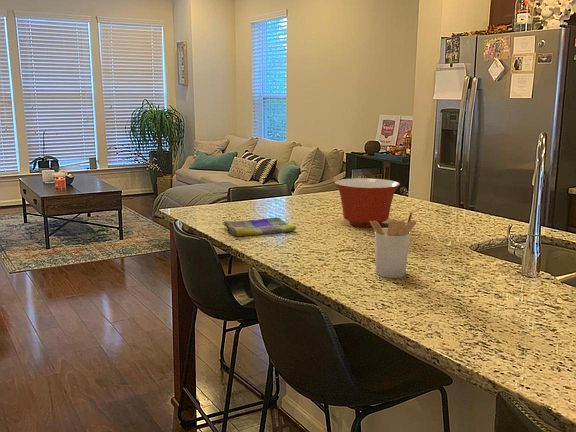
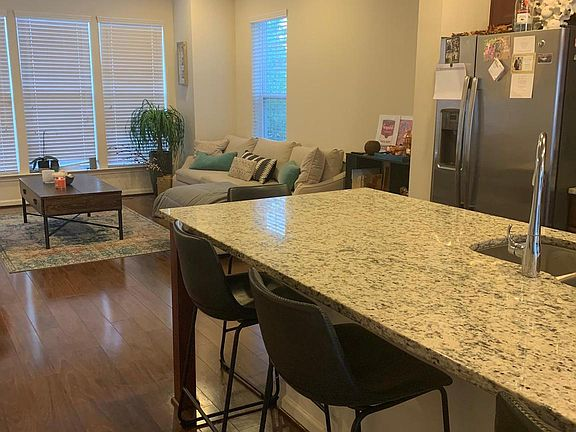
- dish towel (258, 226)
- utensil holder (394, 244)
- mixing bowl (366, 203)
